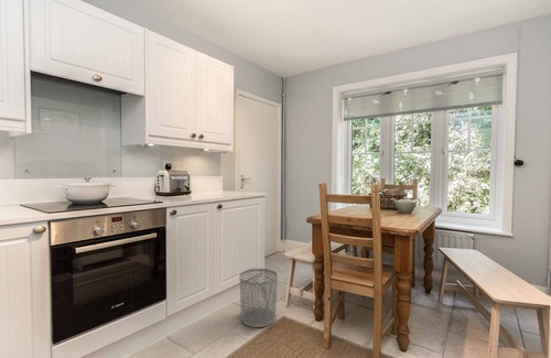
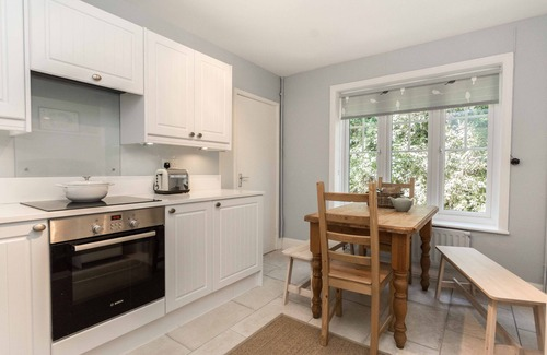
- waste bin (258, 296)
